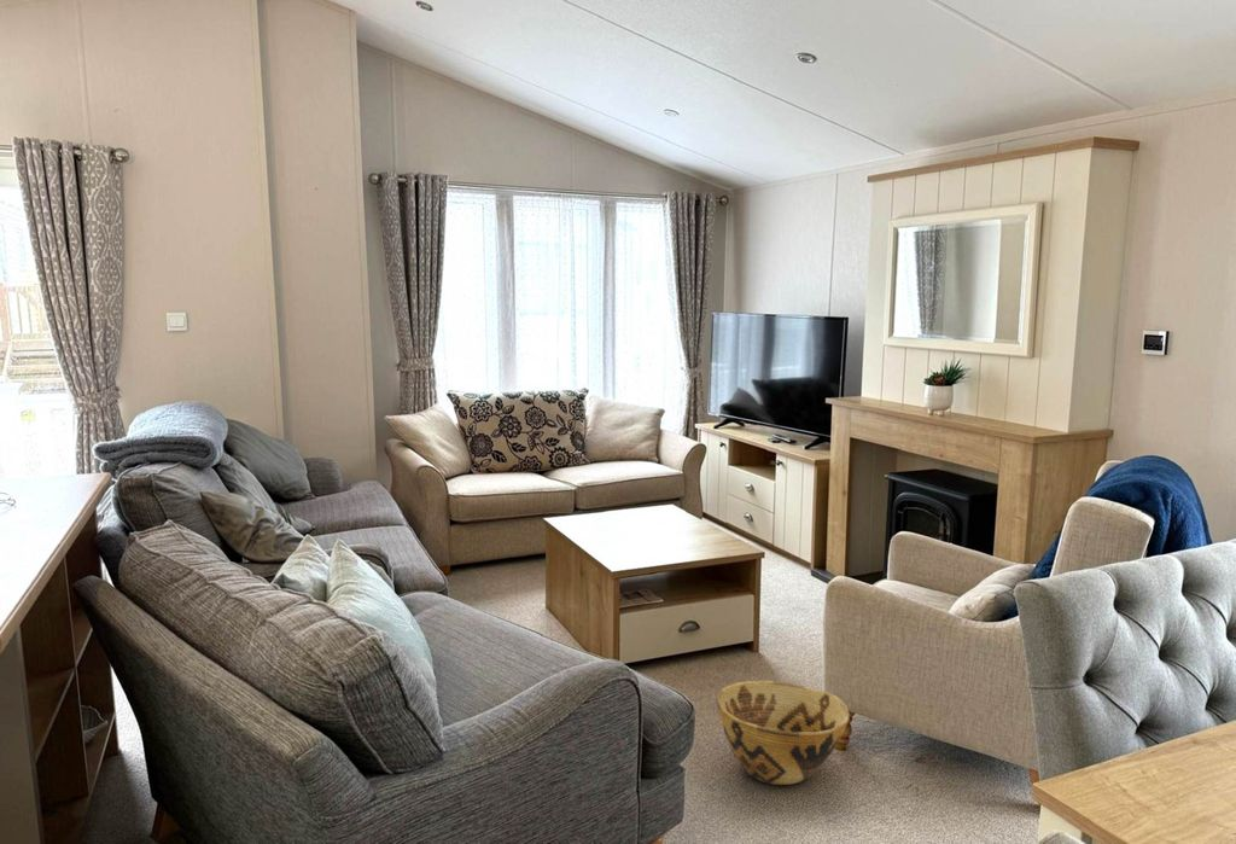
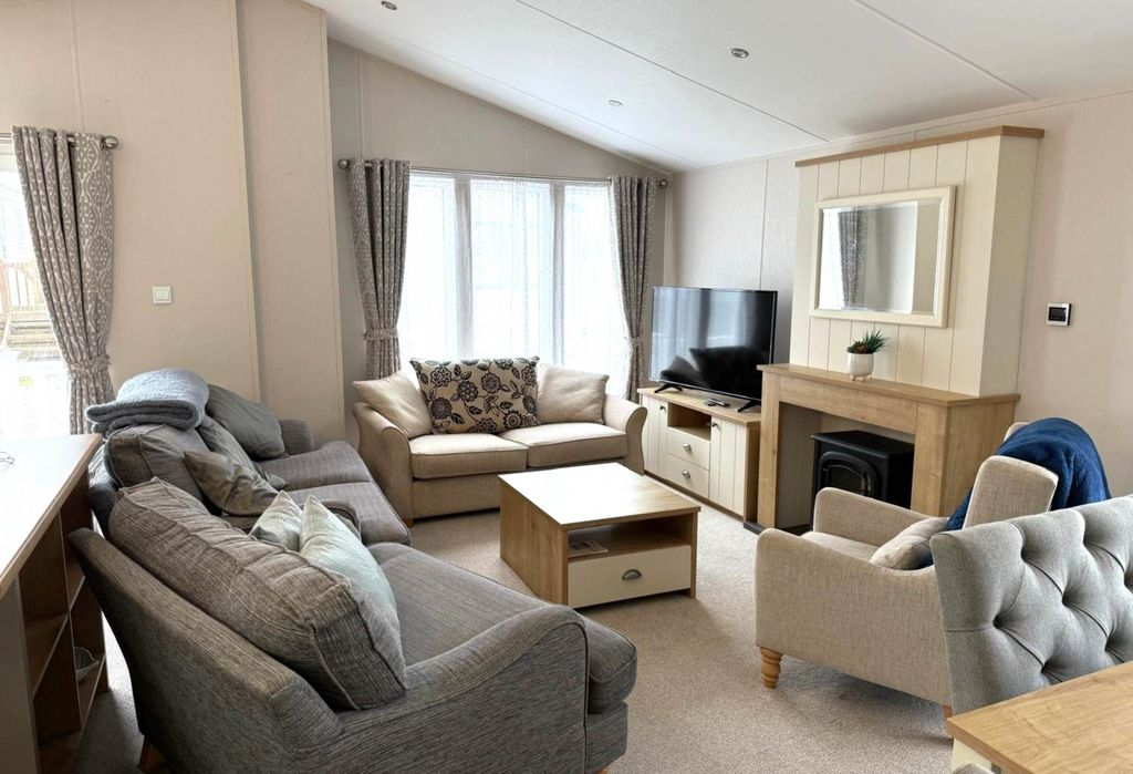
- woven basket (781, 734)
